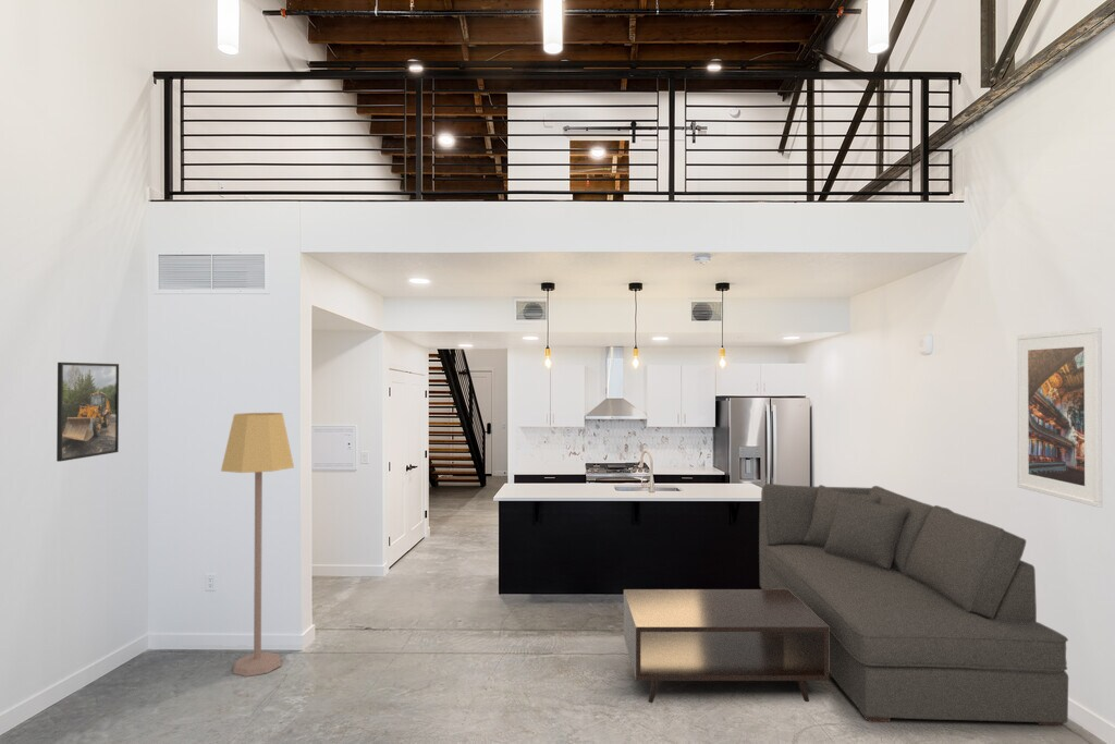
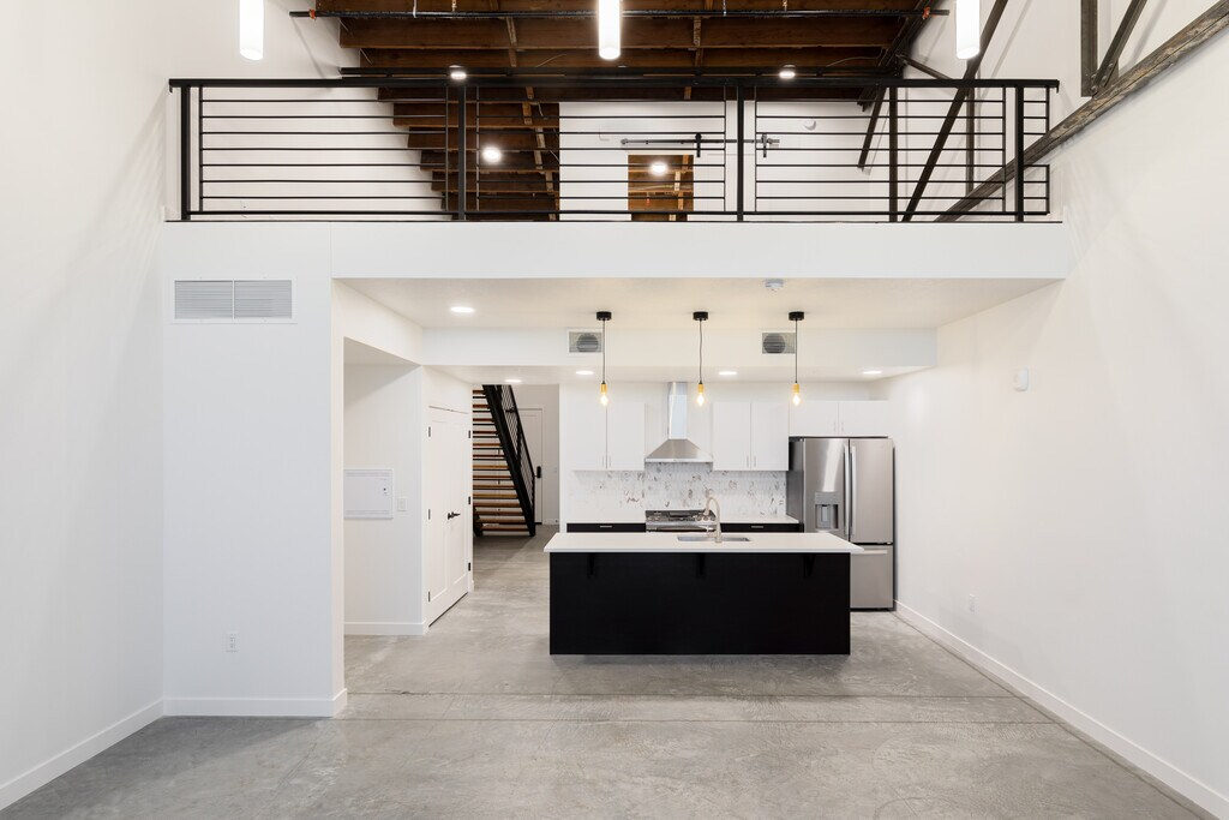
- sofa (874, 574)
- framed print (1055, 414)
- coffee table (718, 644)
- lamp (258, 539)
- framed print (89, 410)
